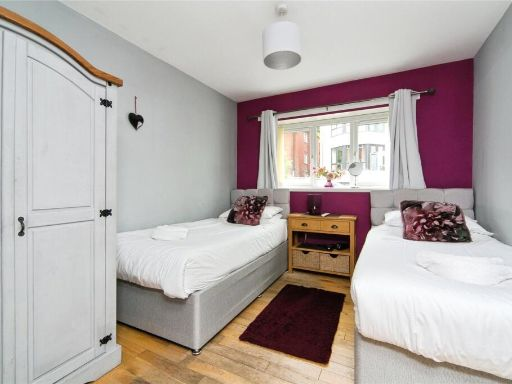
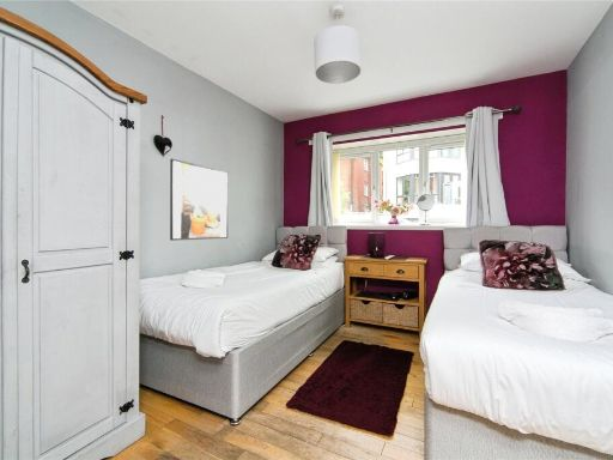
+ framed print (201, 202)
